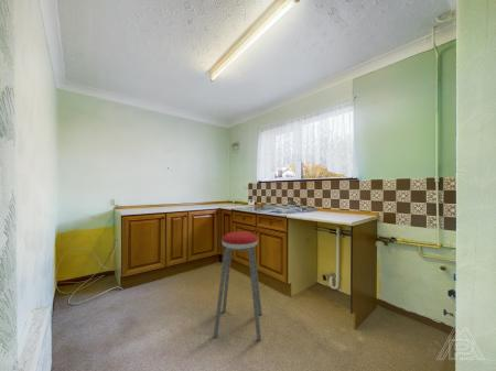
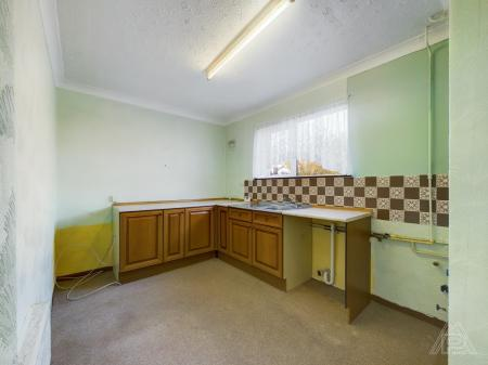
- music stool (228, 279)
